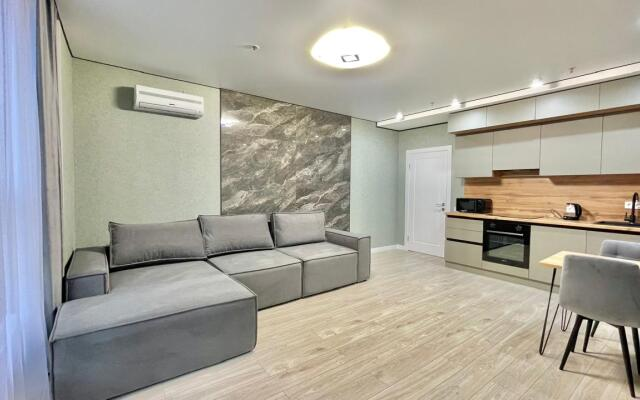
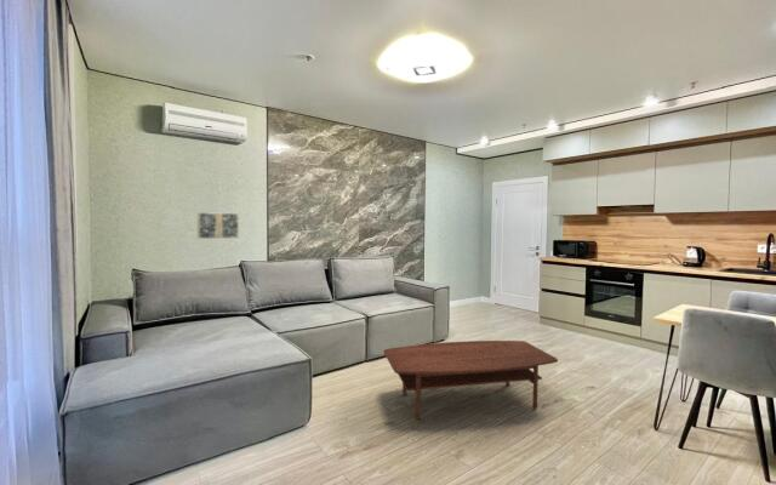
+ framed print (218, 226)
+ coffee table (467, 377)
